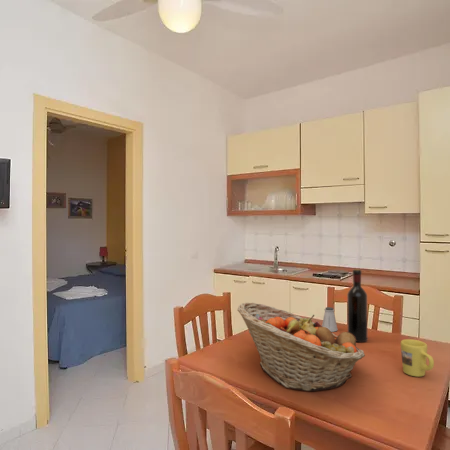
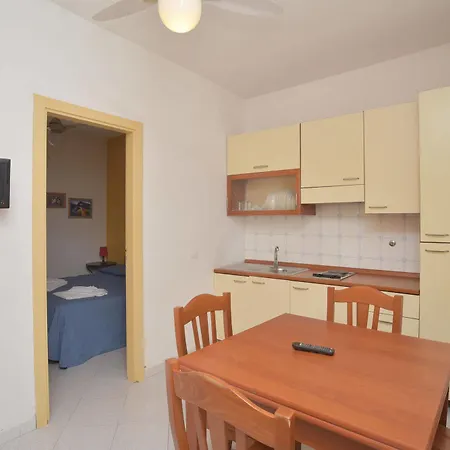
- saltshaker (329, 318)
- wine bottle (357, 304)
- mug (418, 360)
- fruit basket (296, 338)
